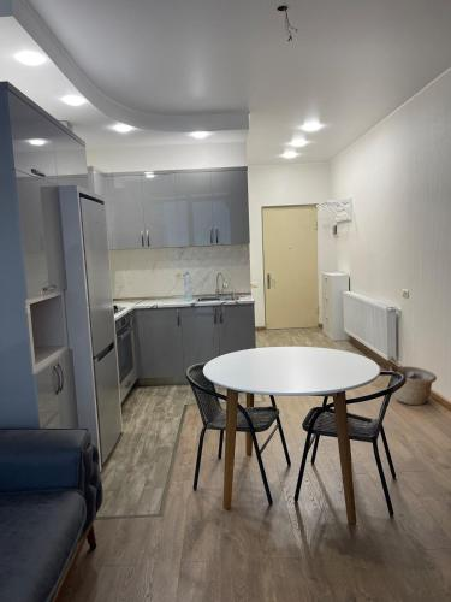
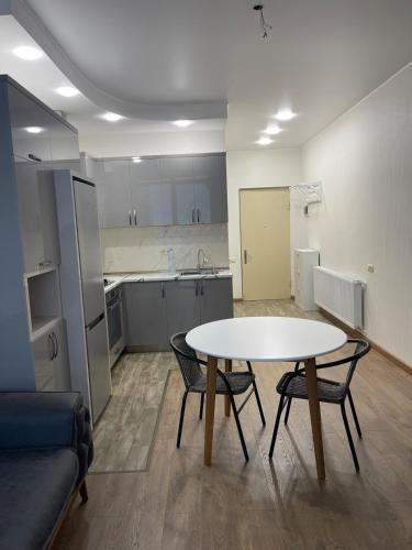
- basket (413, 384)
